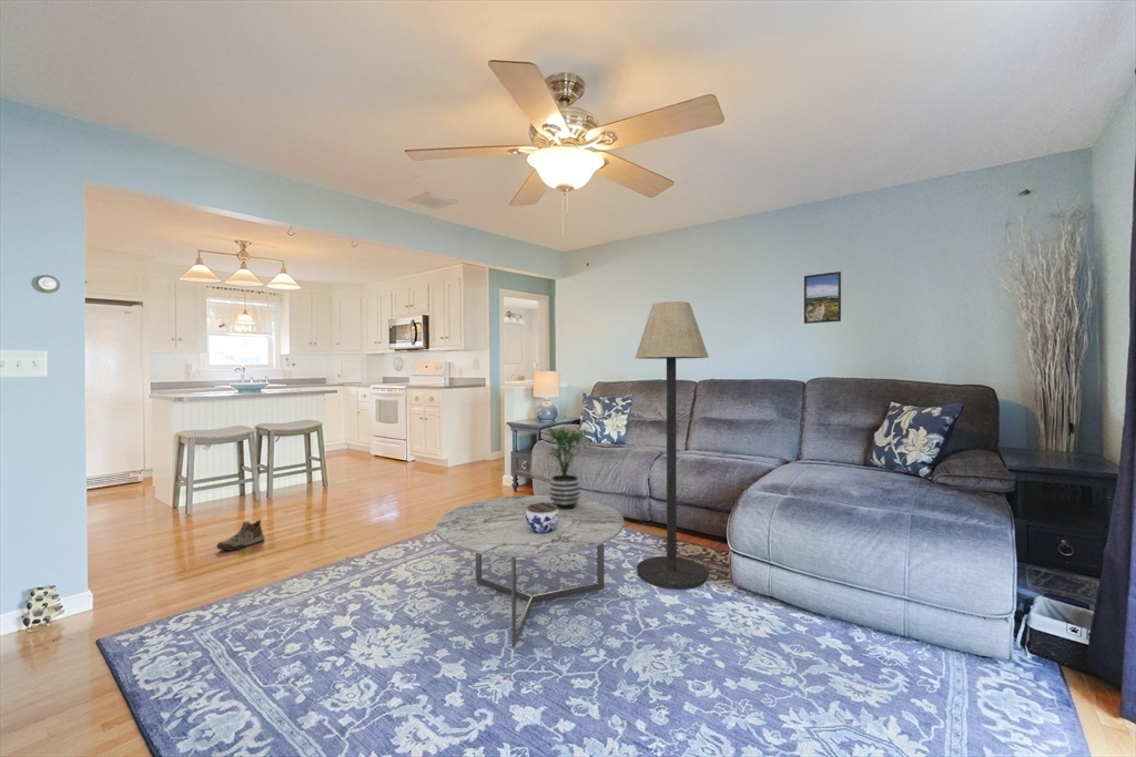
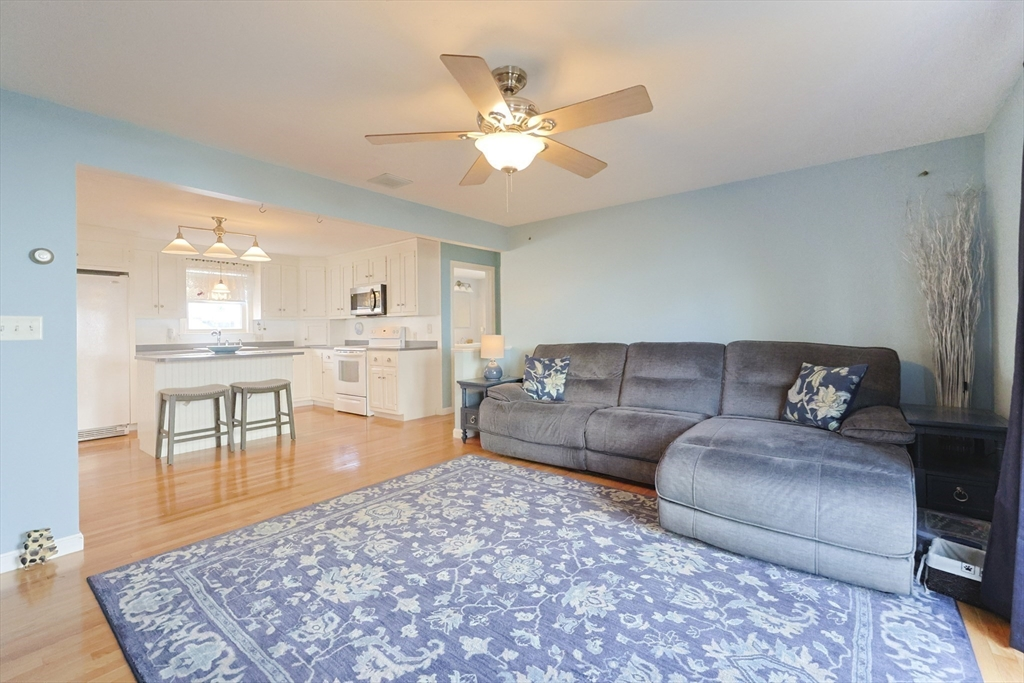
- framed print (822, 298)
- coffee table (531, 556)
- jar (541, 516)
- potted plant (566, 463)
- floor lamp (671, 439)
- shoe (241, 534)
